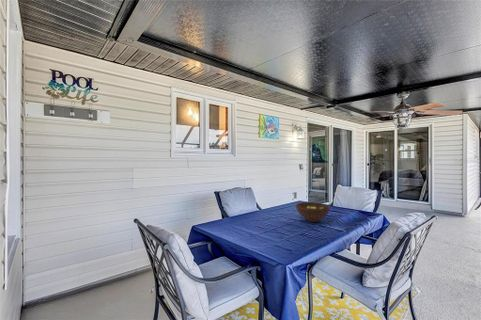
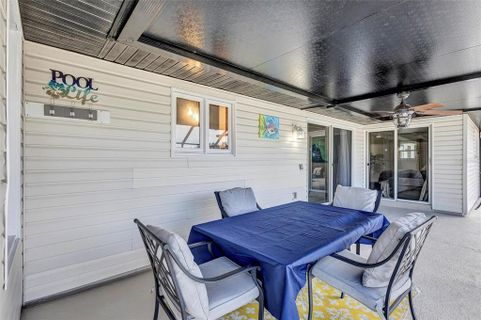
- fruit bowl (312, 212)
